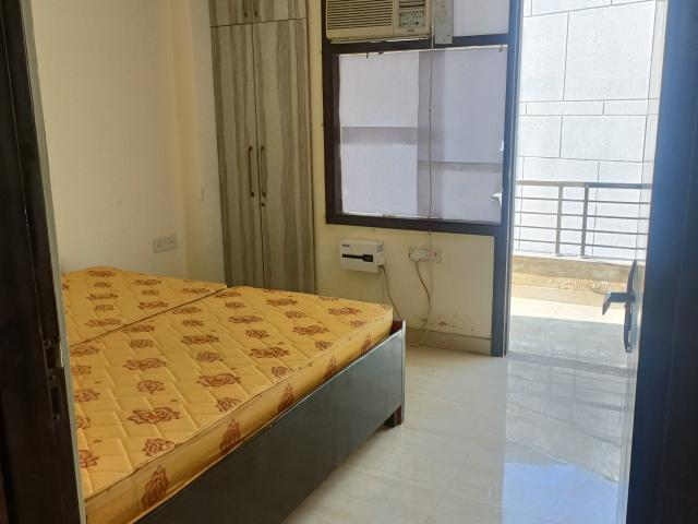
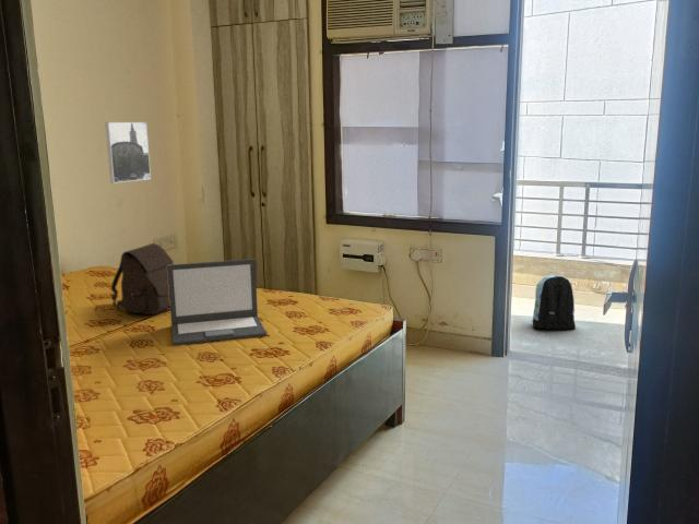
+ satchel (146, 277)
+ laptop (215, 299)
+ backpack (553, 300)
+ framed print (129, 152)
